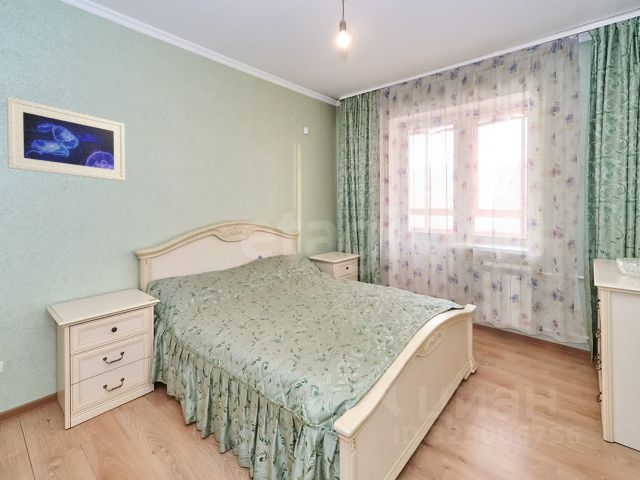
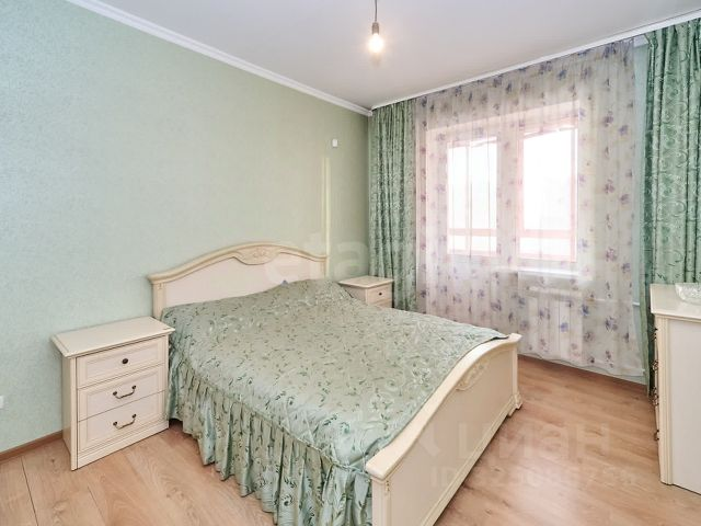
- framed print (72, 143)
